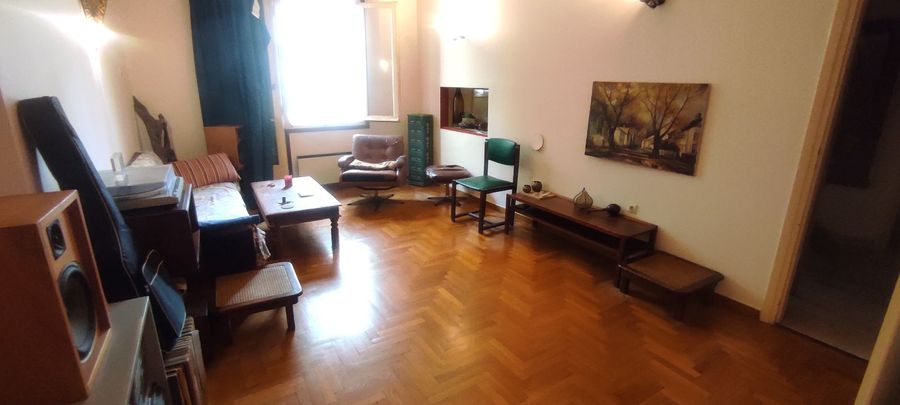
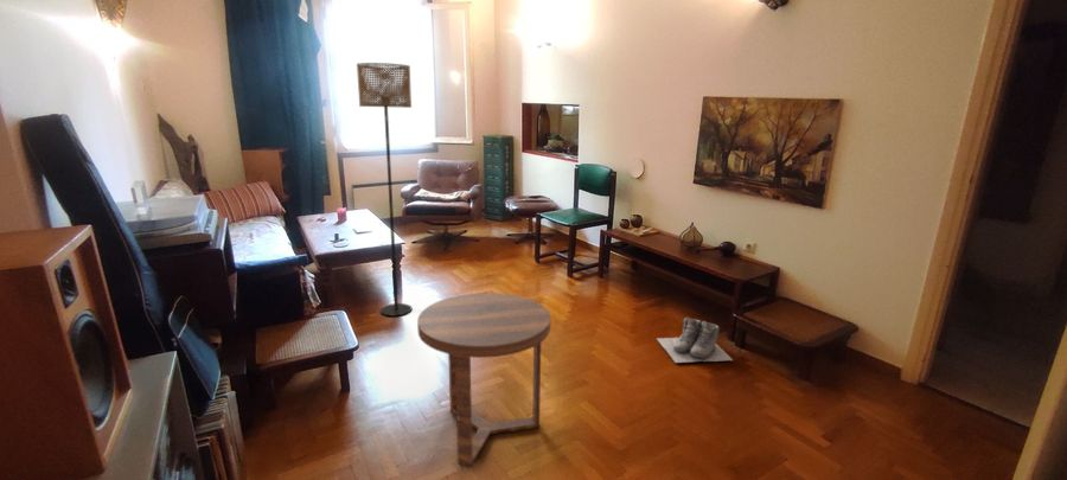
+ floor lamp (390, 194)
+ side table (469, 375)
+ boots (694, 334)
